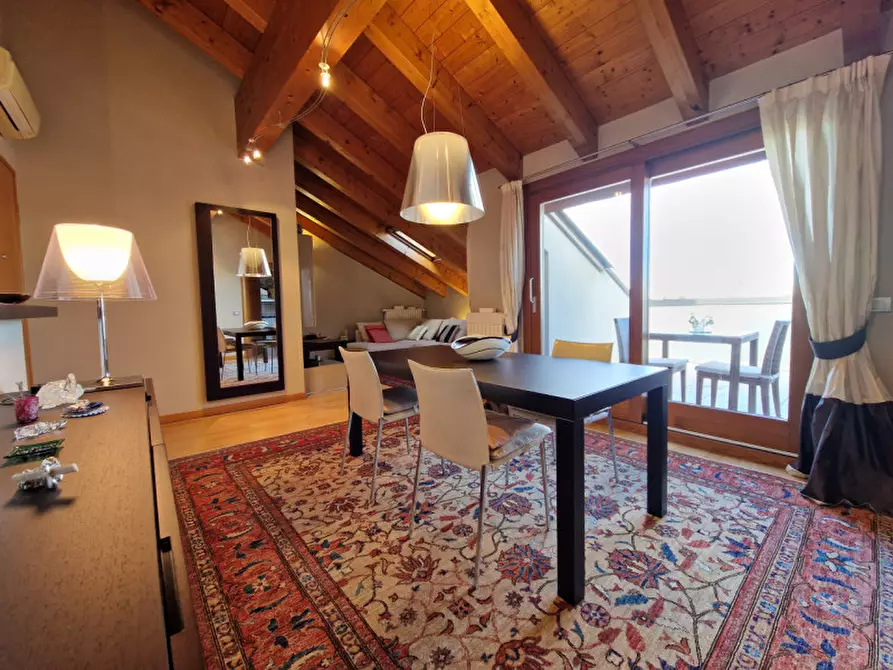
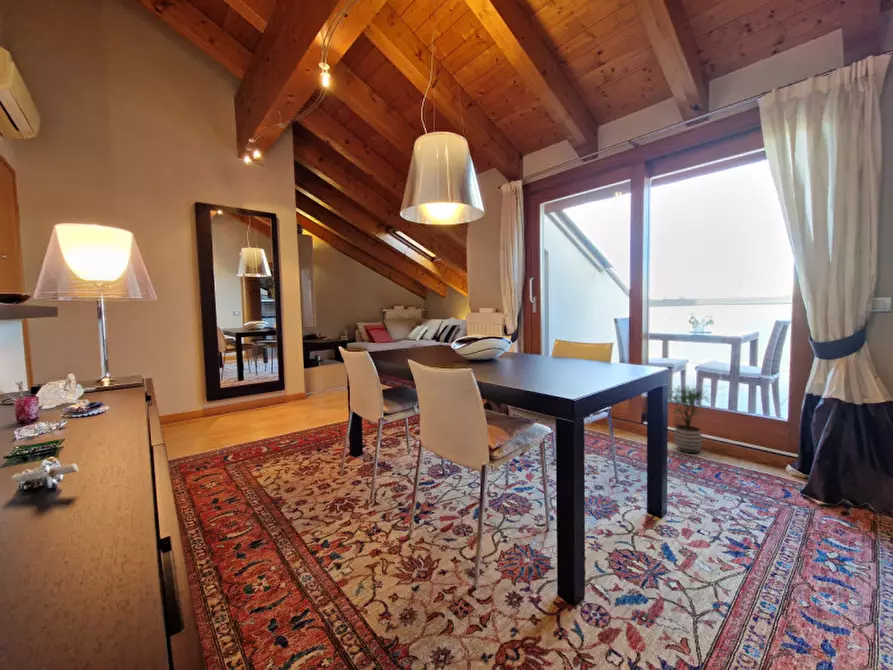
+ potted plant (686, 417)
